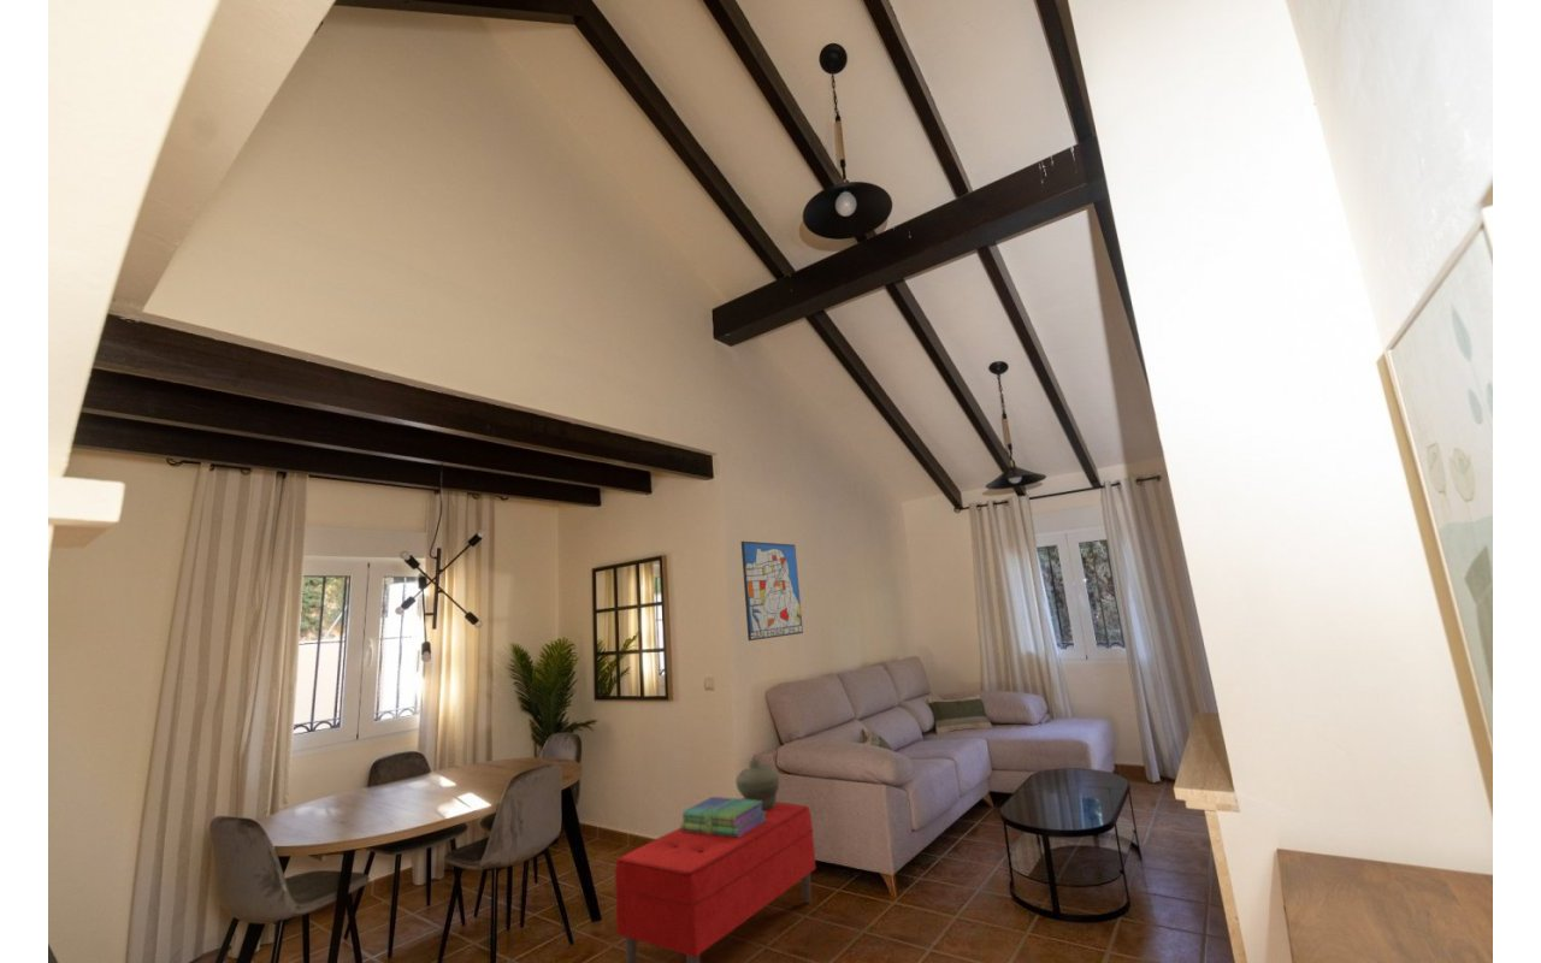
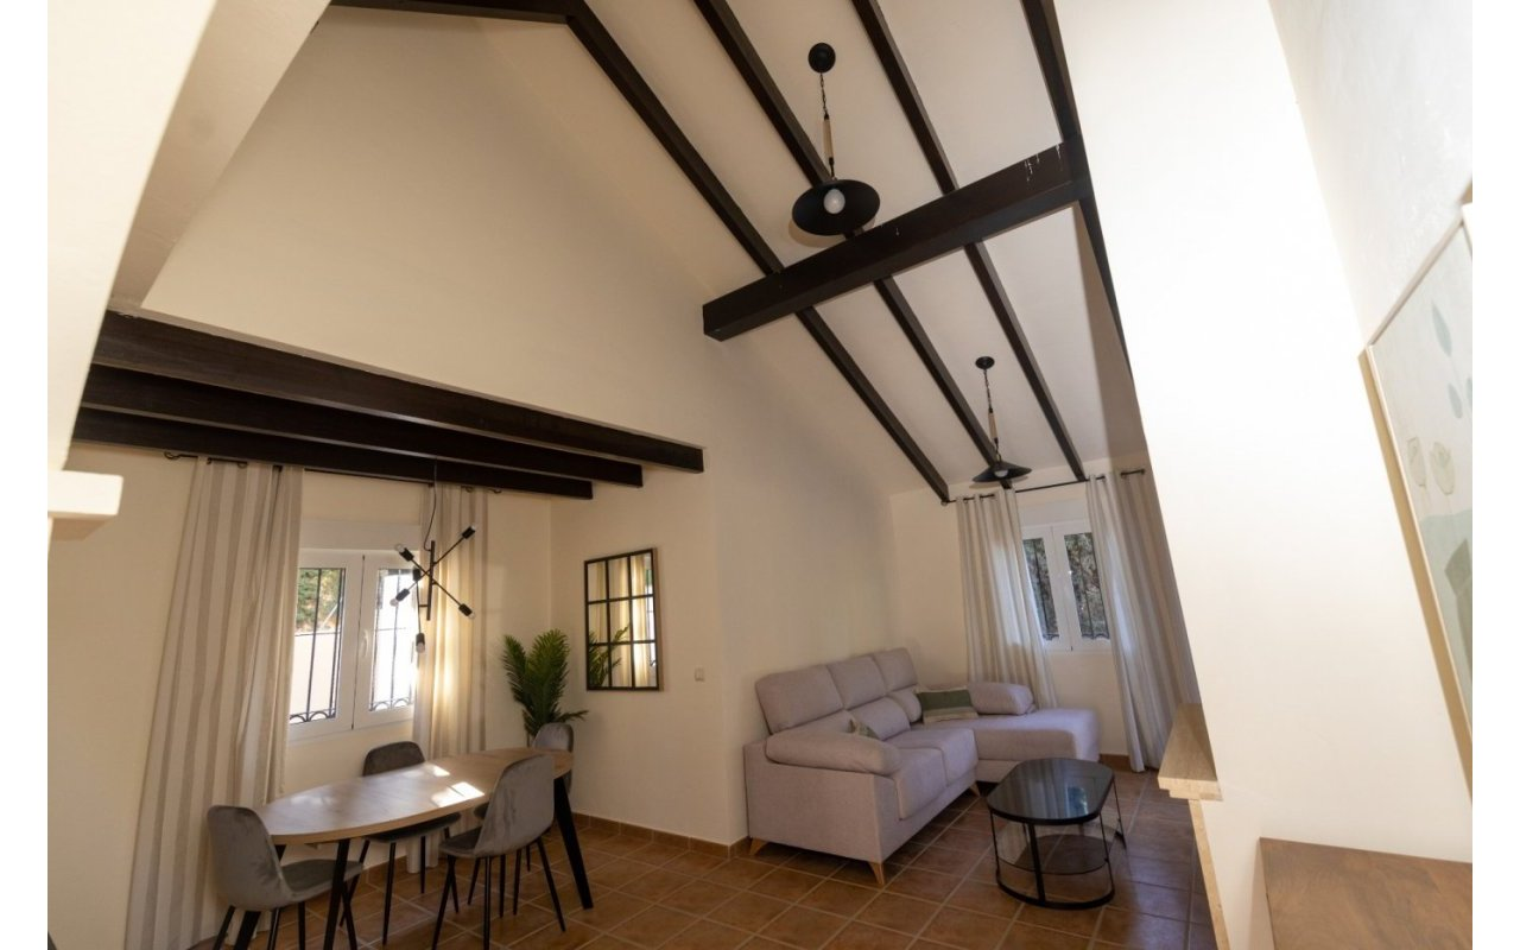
- wall art (773, 589)
- jar (757, 782)
- stack of books (722, 815)
- bench (724, 880)
